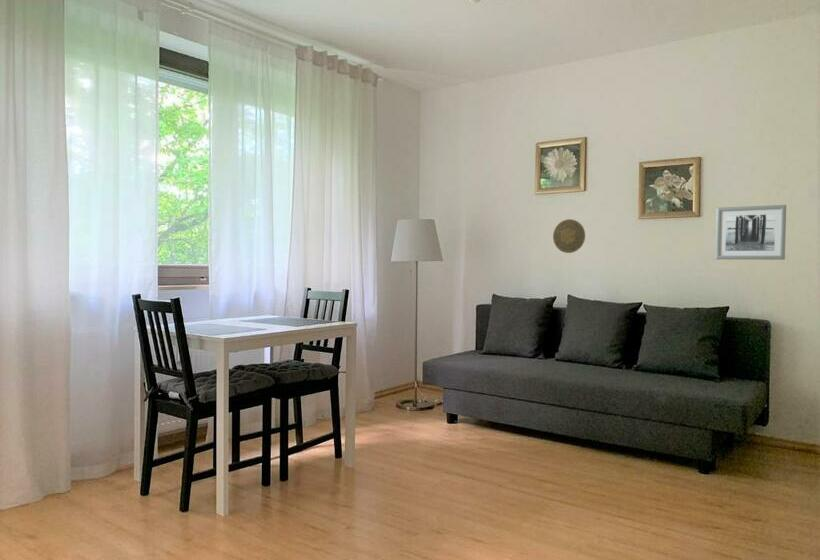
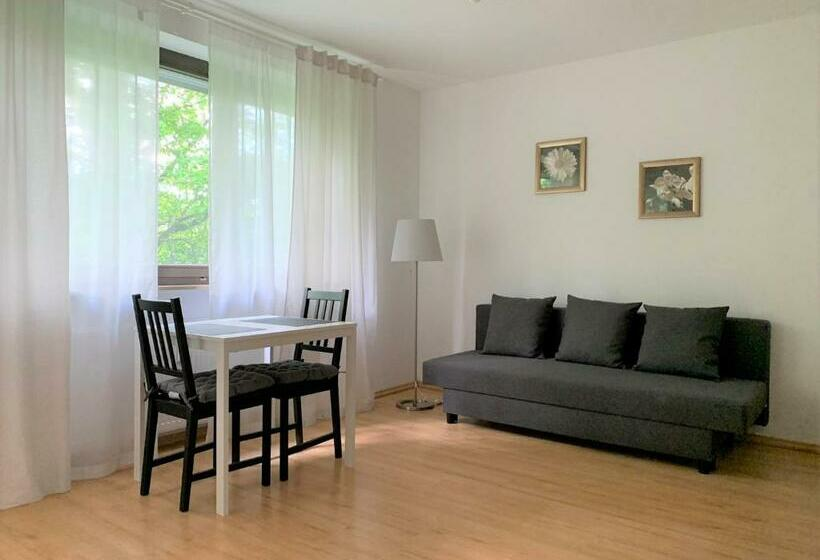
- decorative plate (568, 236)
- wall art (749, 233)
